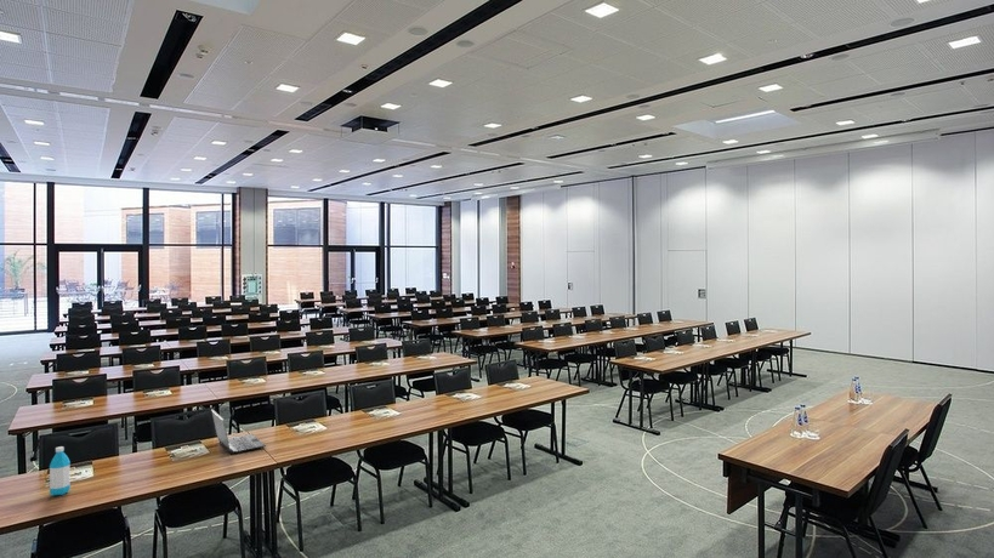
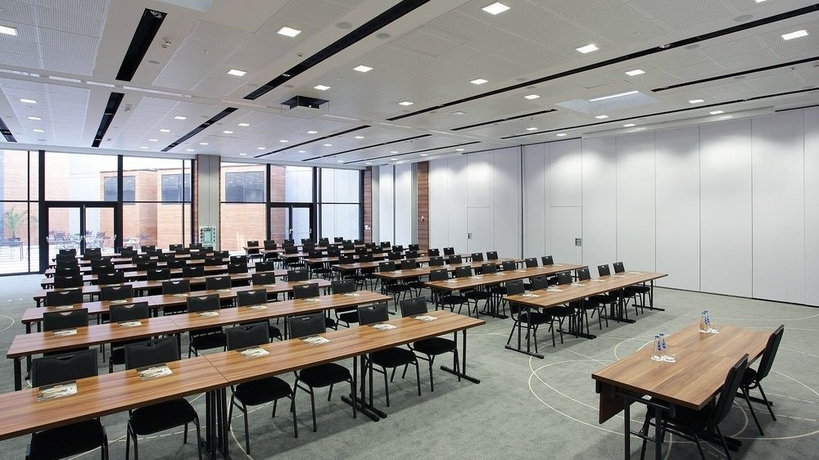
- water bottle (59, 469)
- laptop computer (242, 435)
